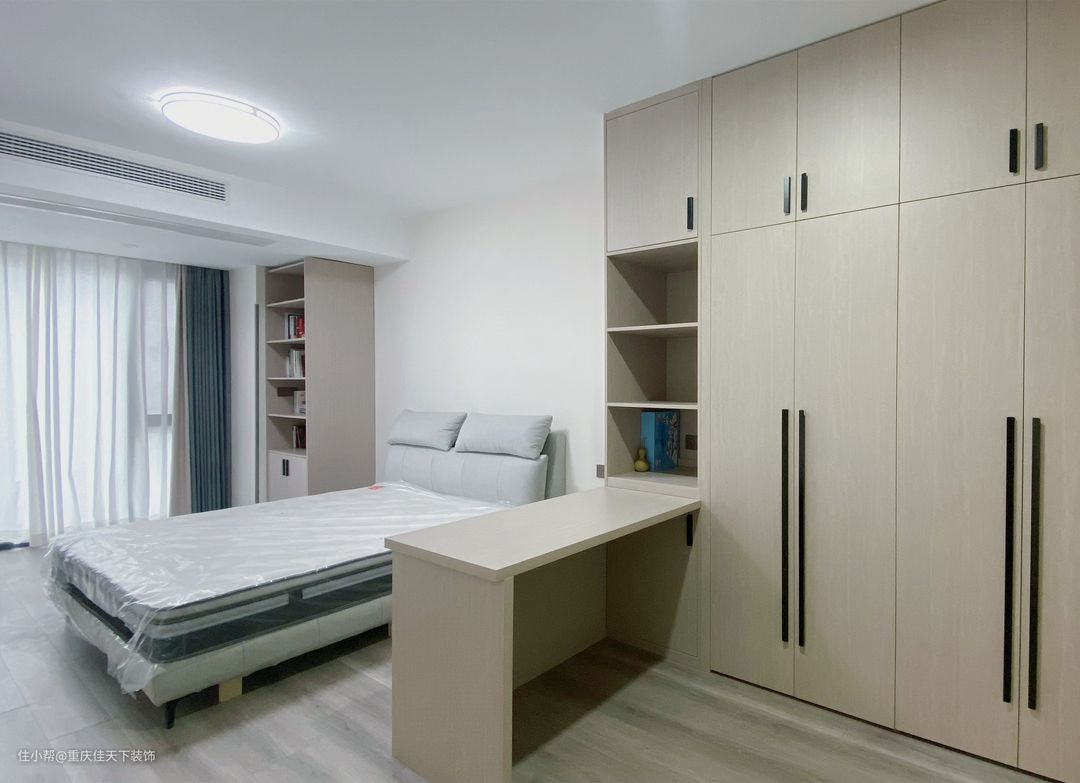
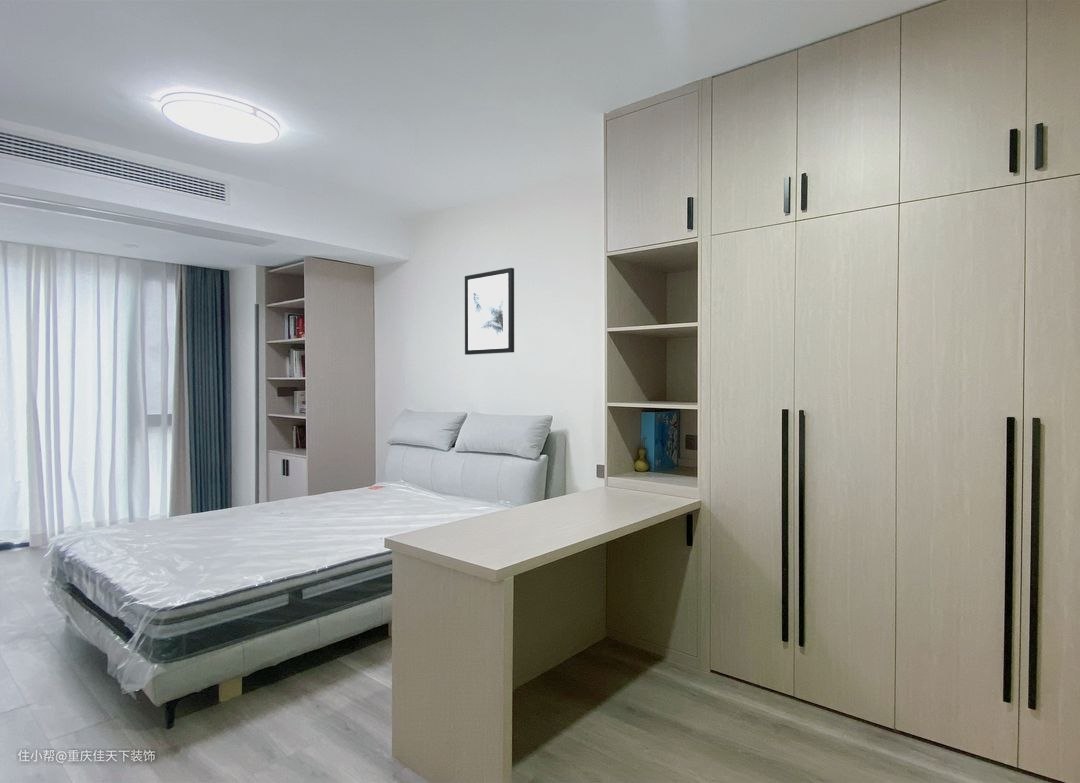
+ wall art (488, 312)
